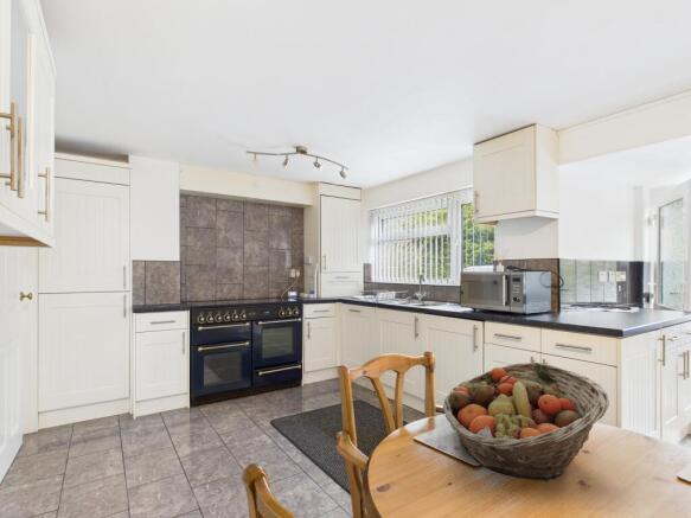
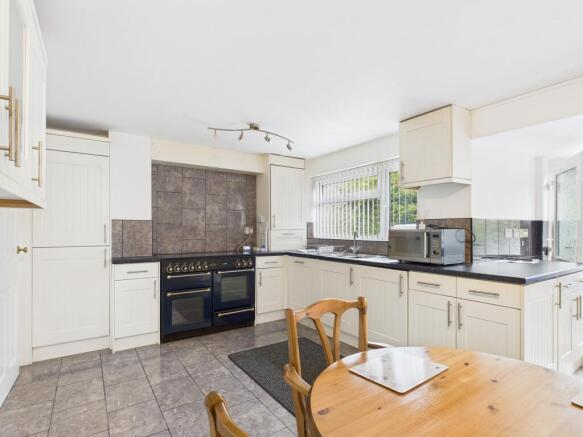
- fruit basket (517, 410)
